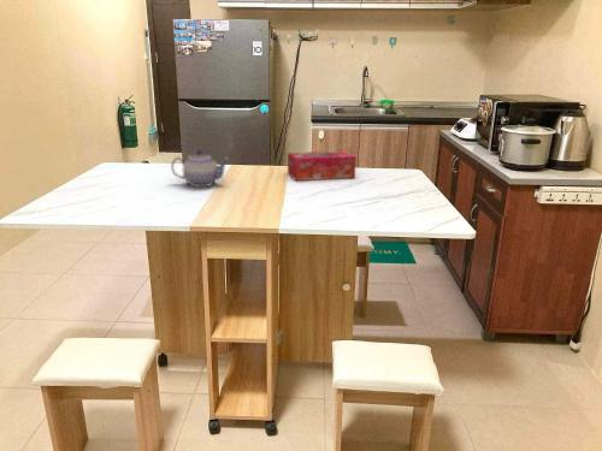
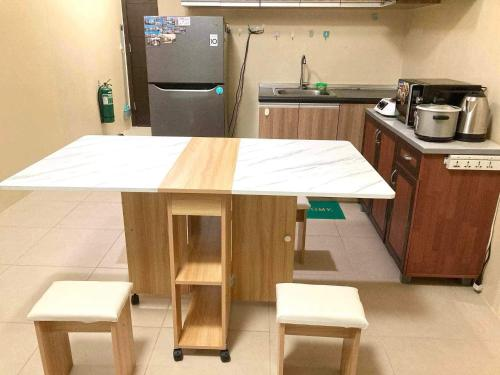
- tissue box (320, 165)
- teapot (200, 167)
